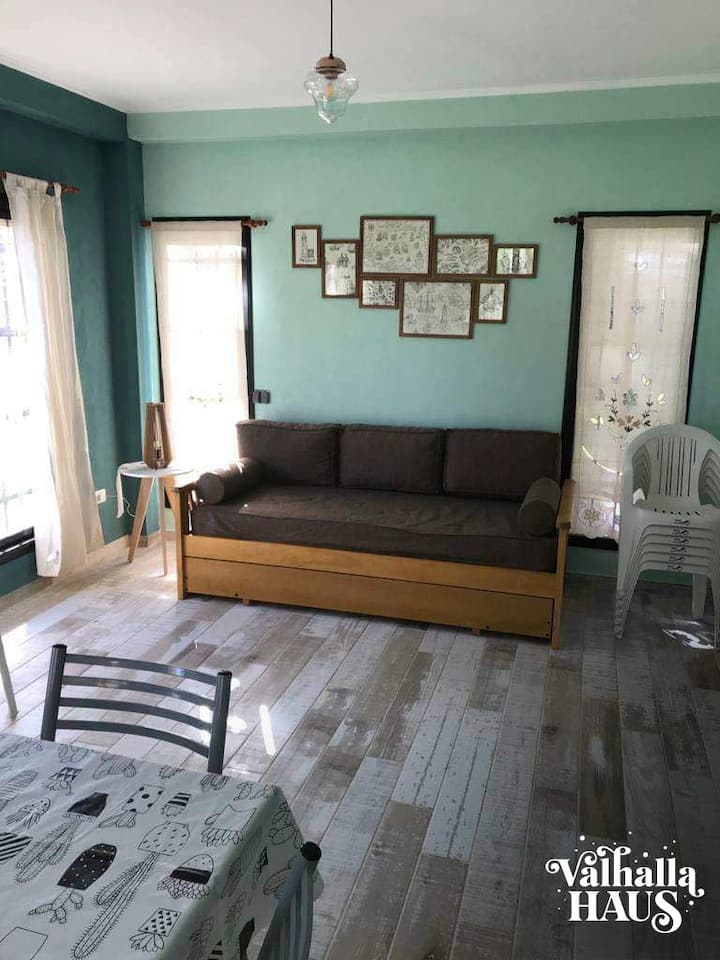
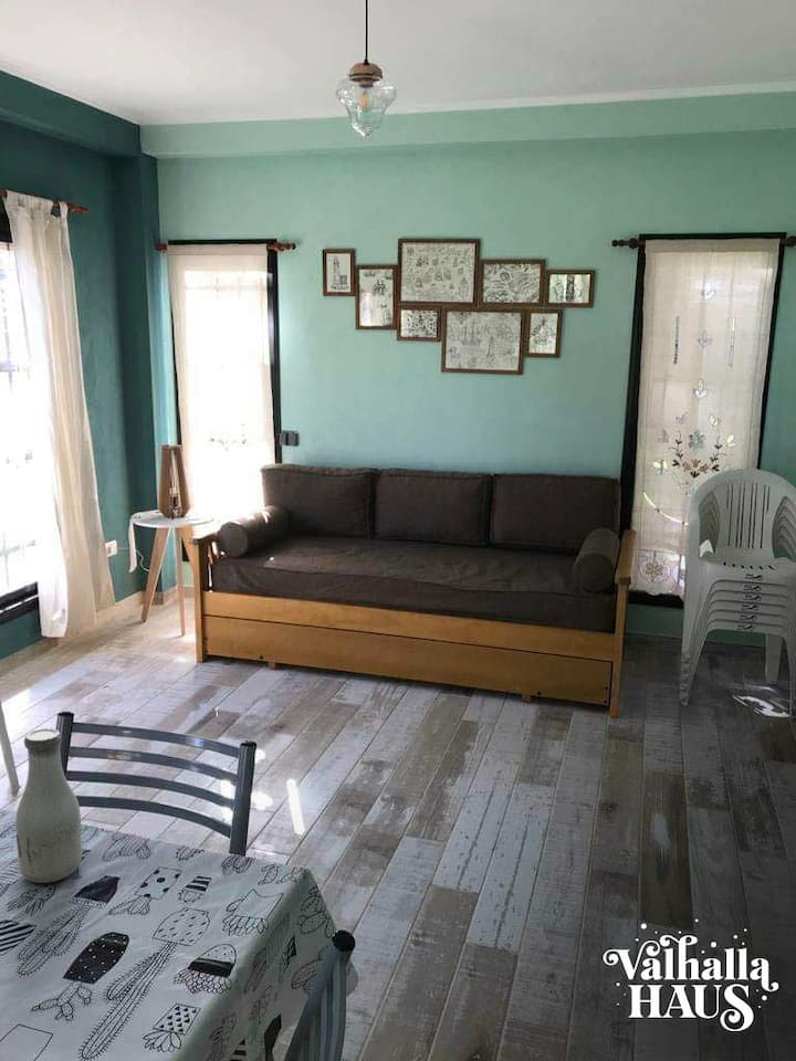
+ bottle (46, 802)
